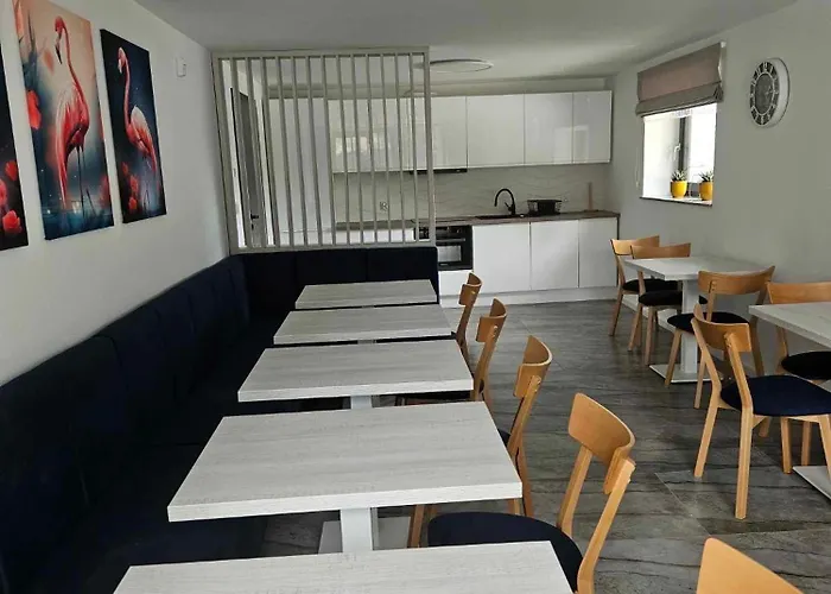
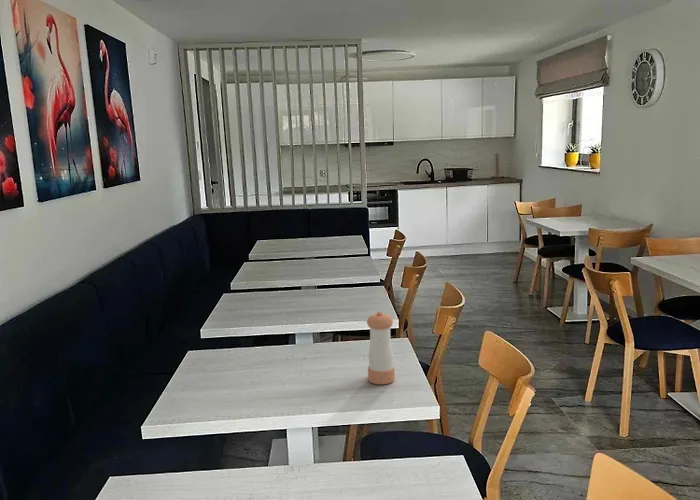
+ pepper shaker (380, 345)
